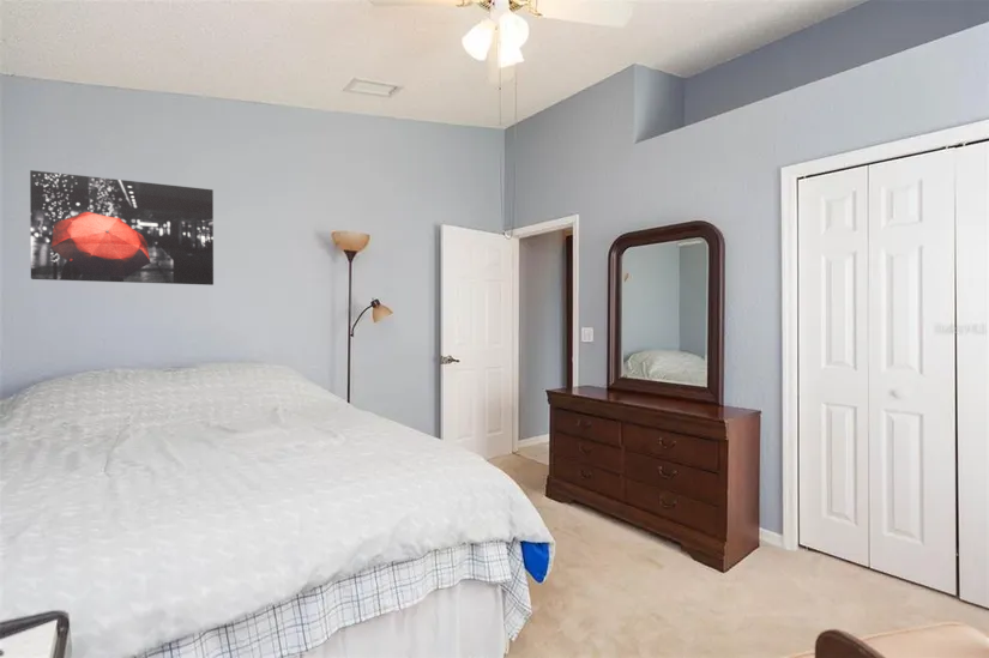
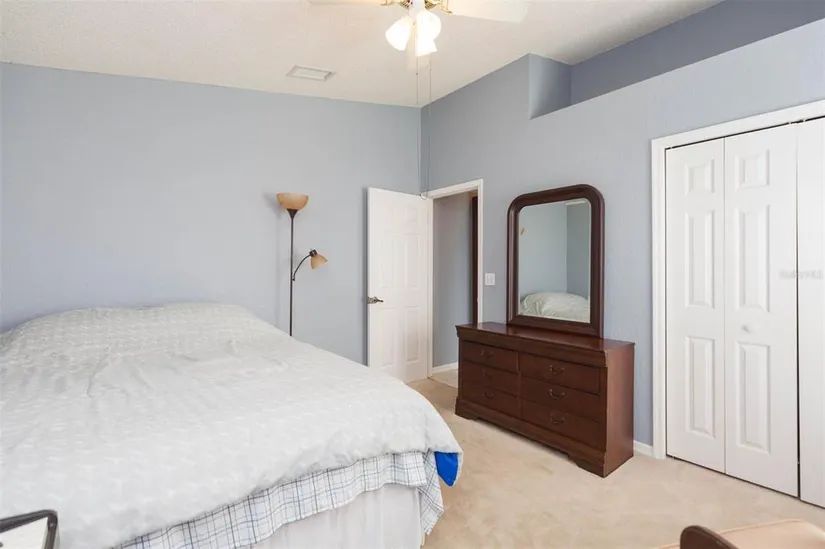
- wall art (127, 231)
